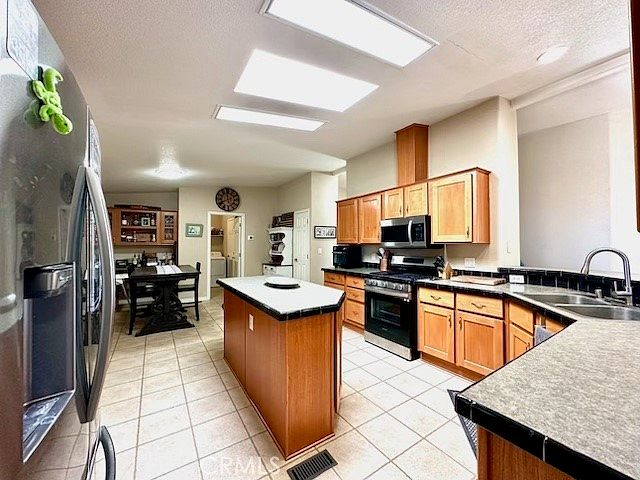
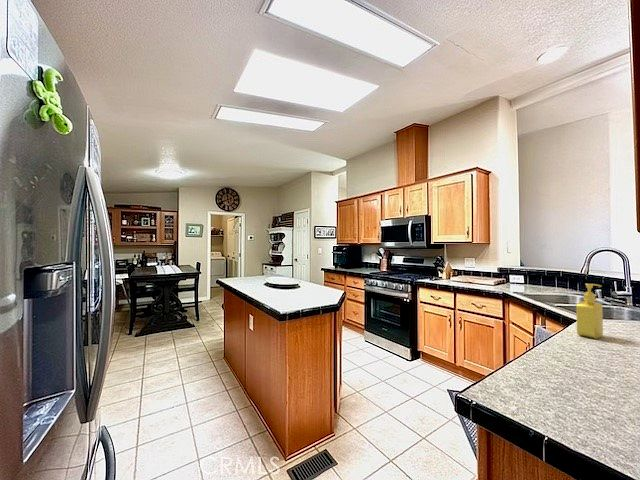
+ soap dispenser (590, 309)
